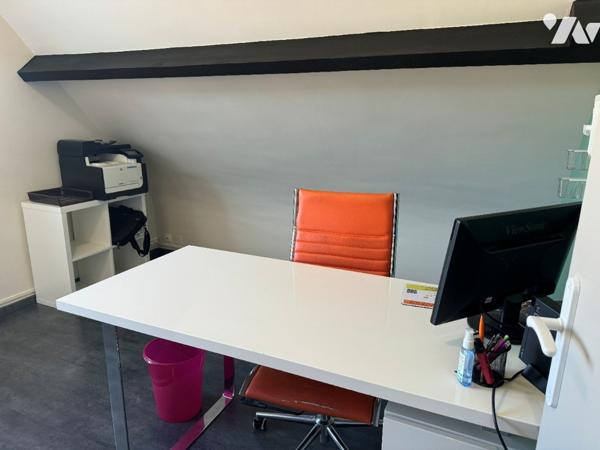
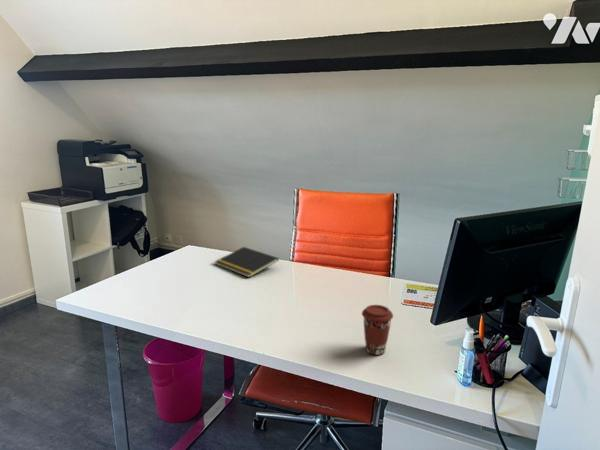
+ coffee cup (376, 329)
+ notepad (246, 261)
